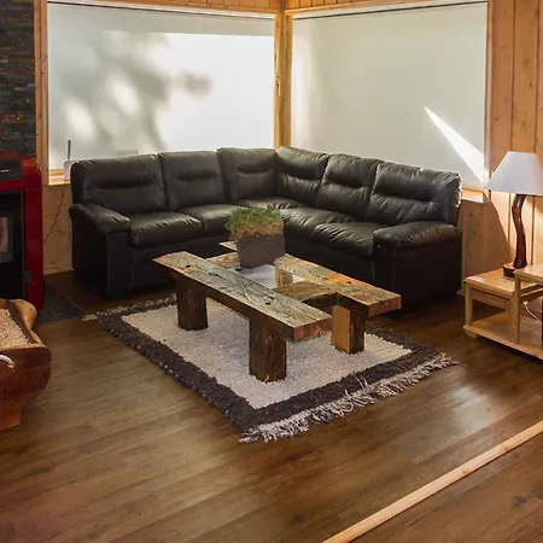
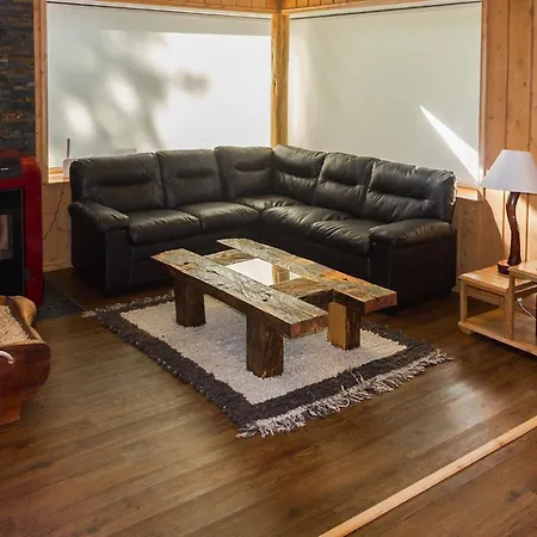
- plant (251, 238)
